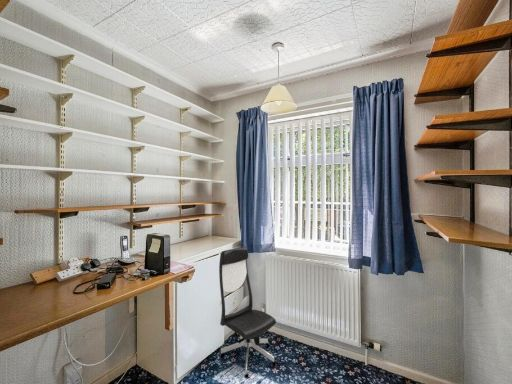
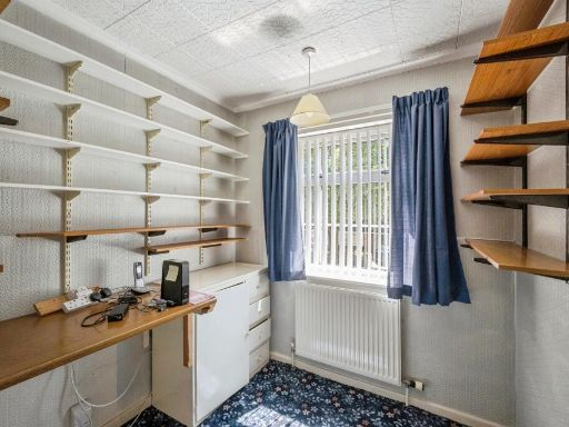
- office chair (251, 304)
